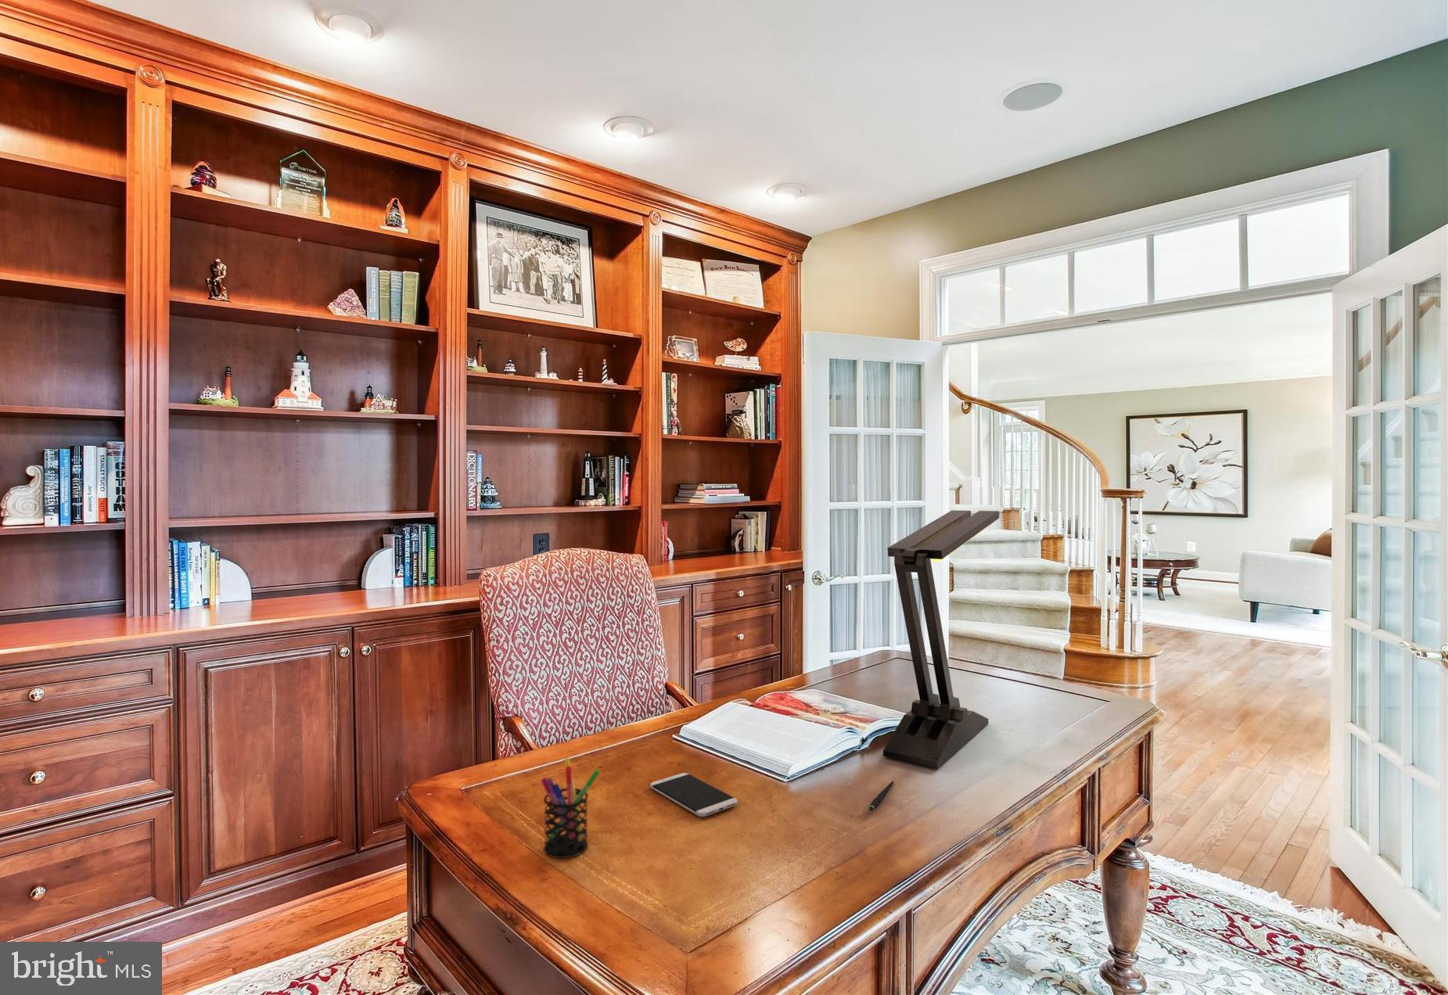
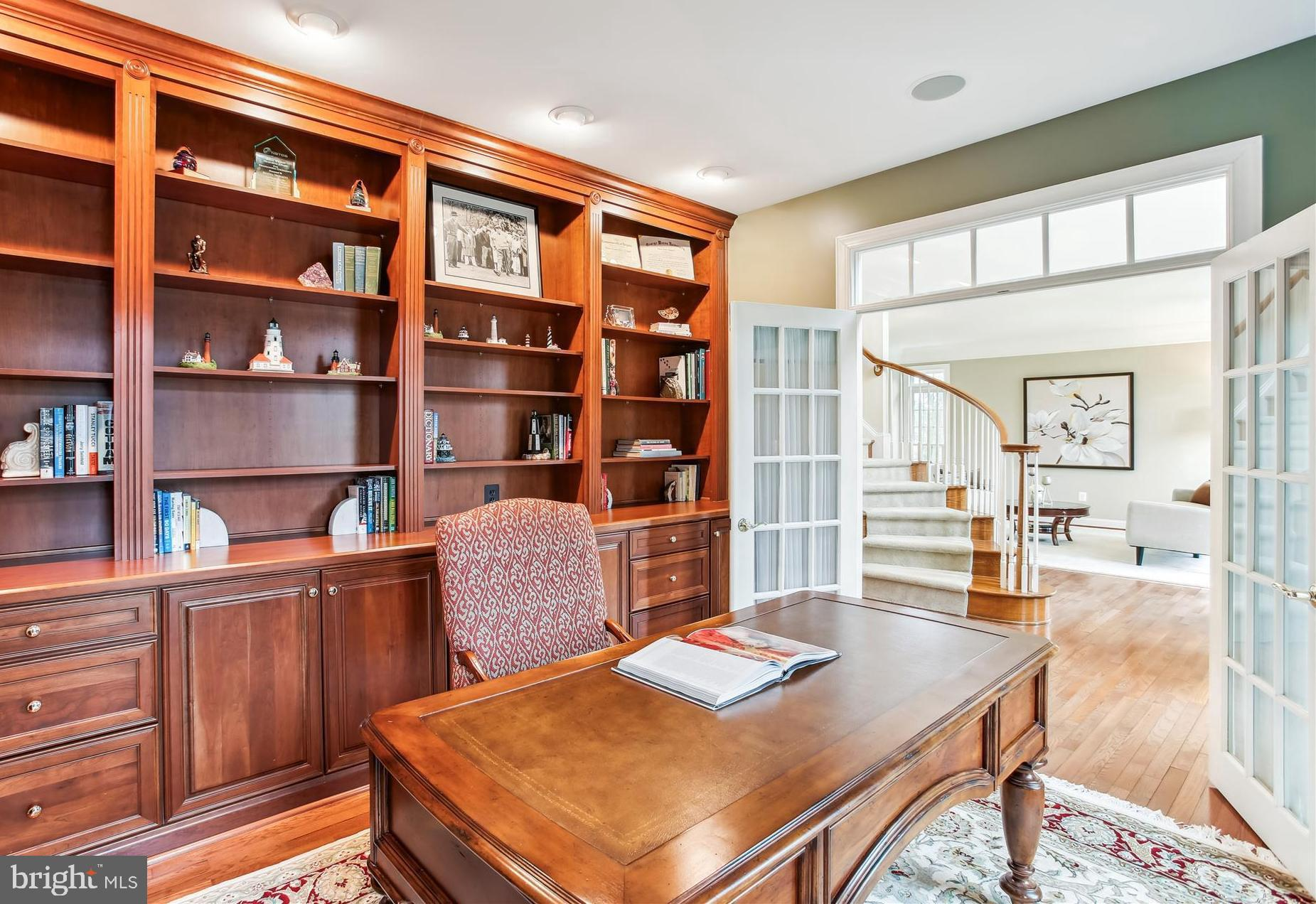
- desk lamp (941, 625)
- smartphone (692, 794)
- pen holder (571, 803)
- pen (882, 794)
